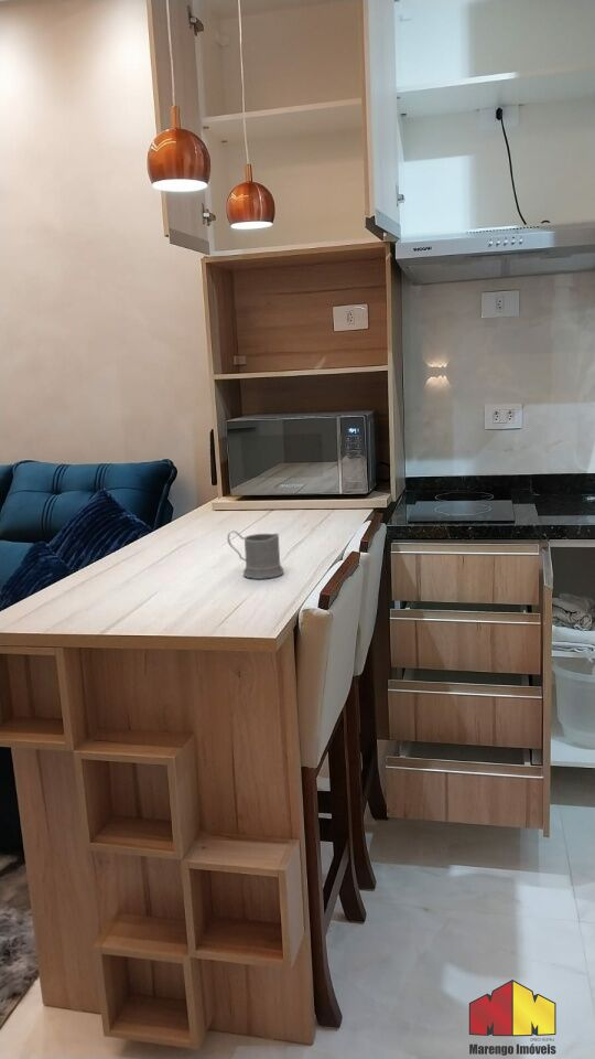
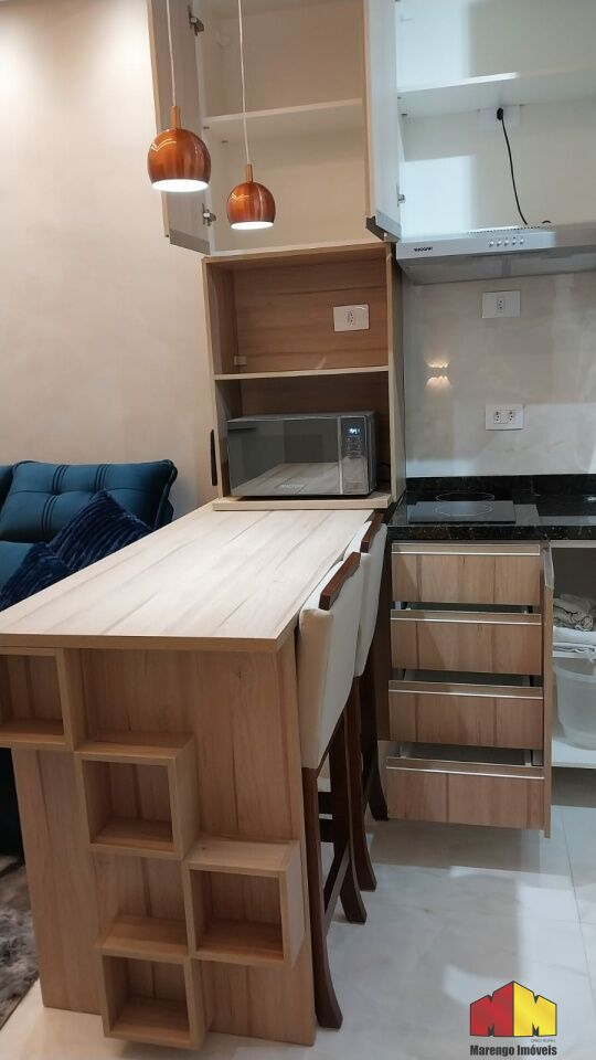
- mug (255, 553)
